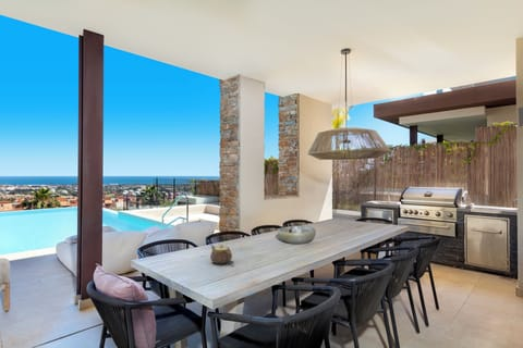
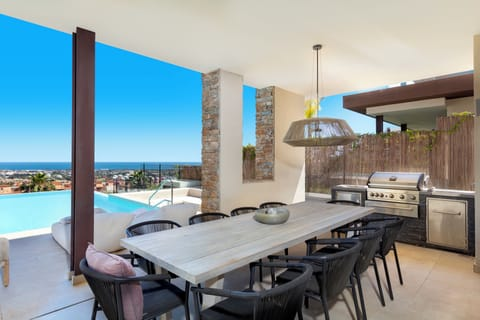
- teapot (220, 252)
